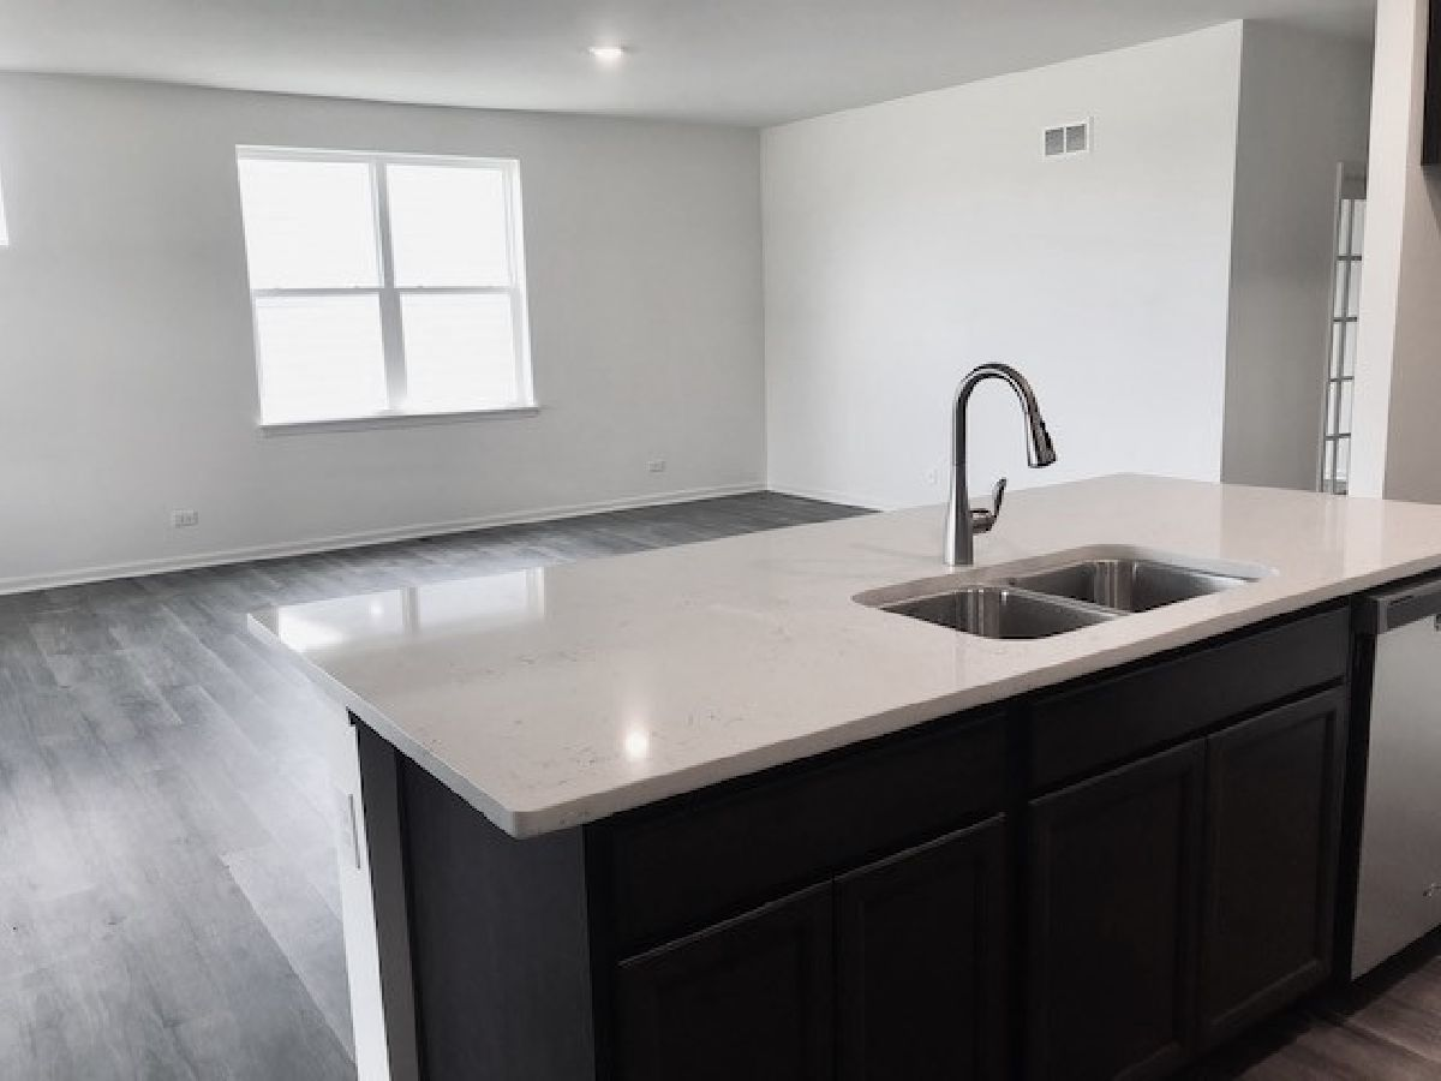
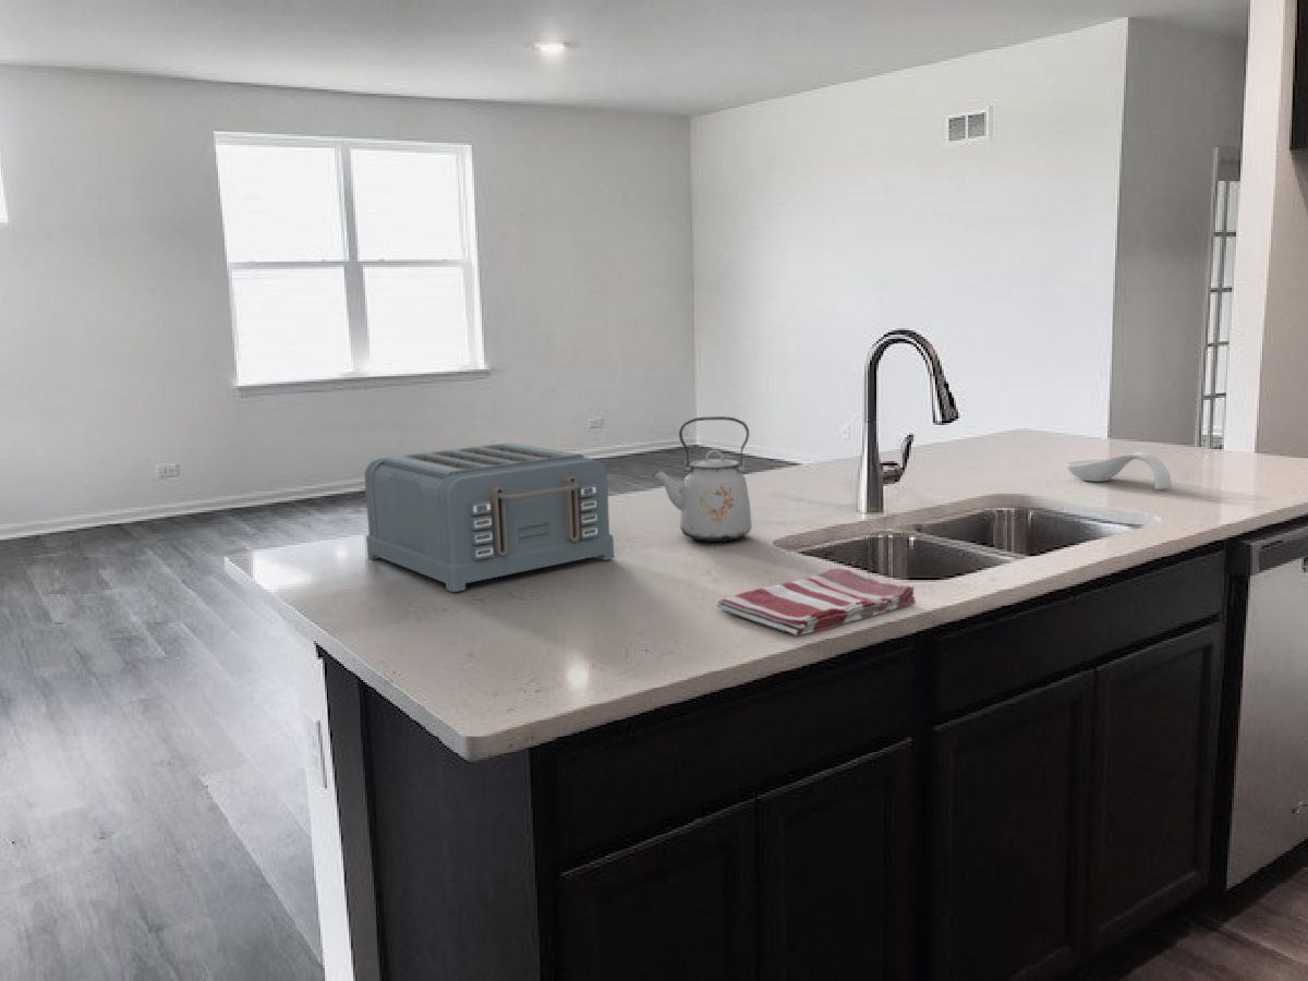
+ spoon rest (1117, 467)
+ dish towel (816, 597)
+ kettle (701, 477)
+ toaster (492, 508)
